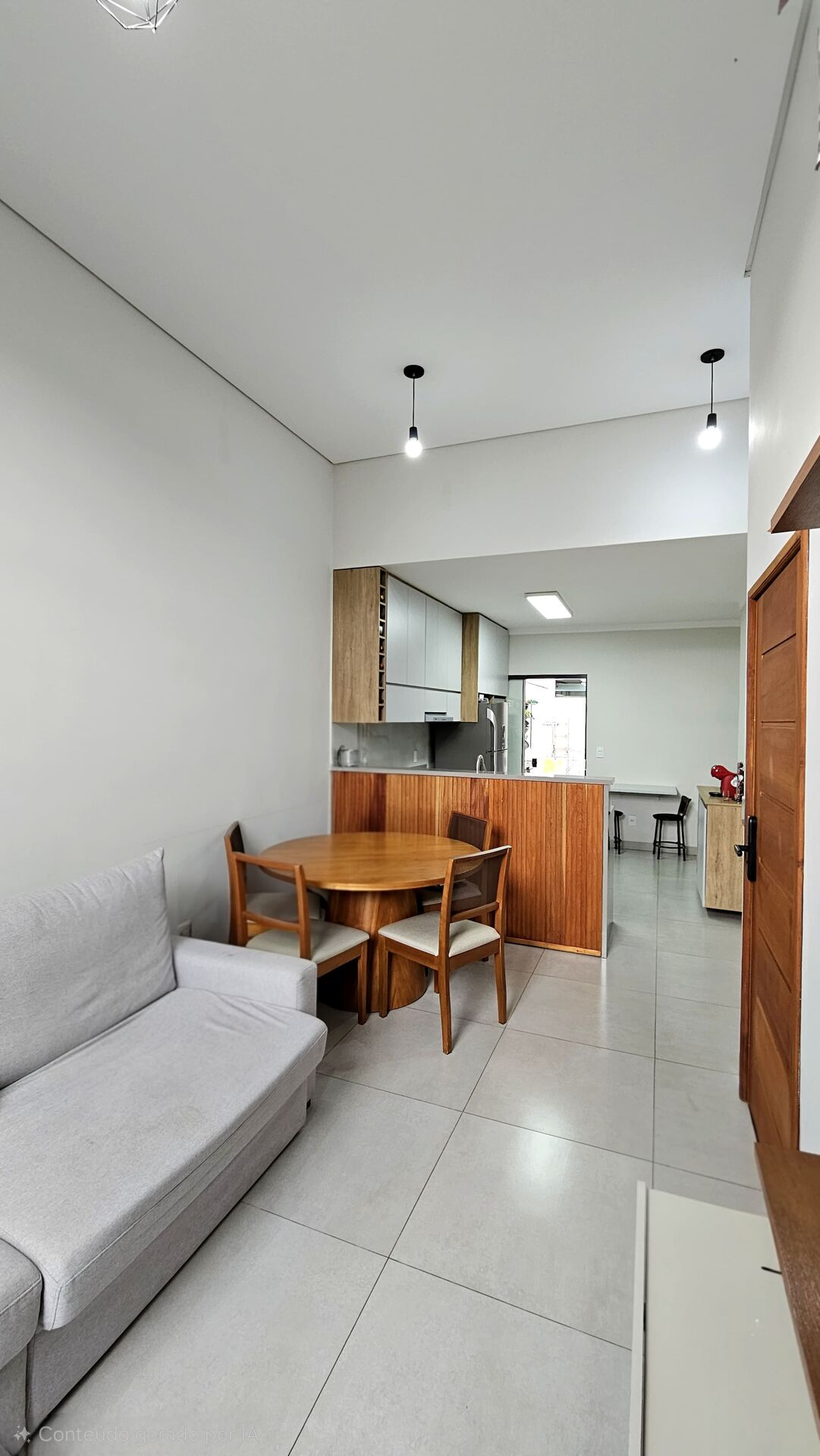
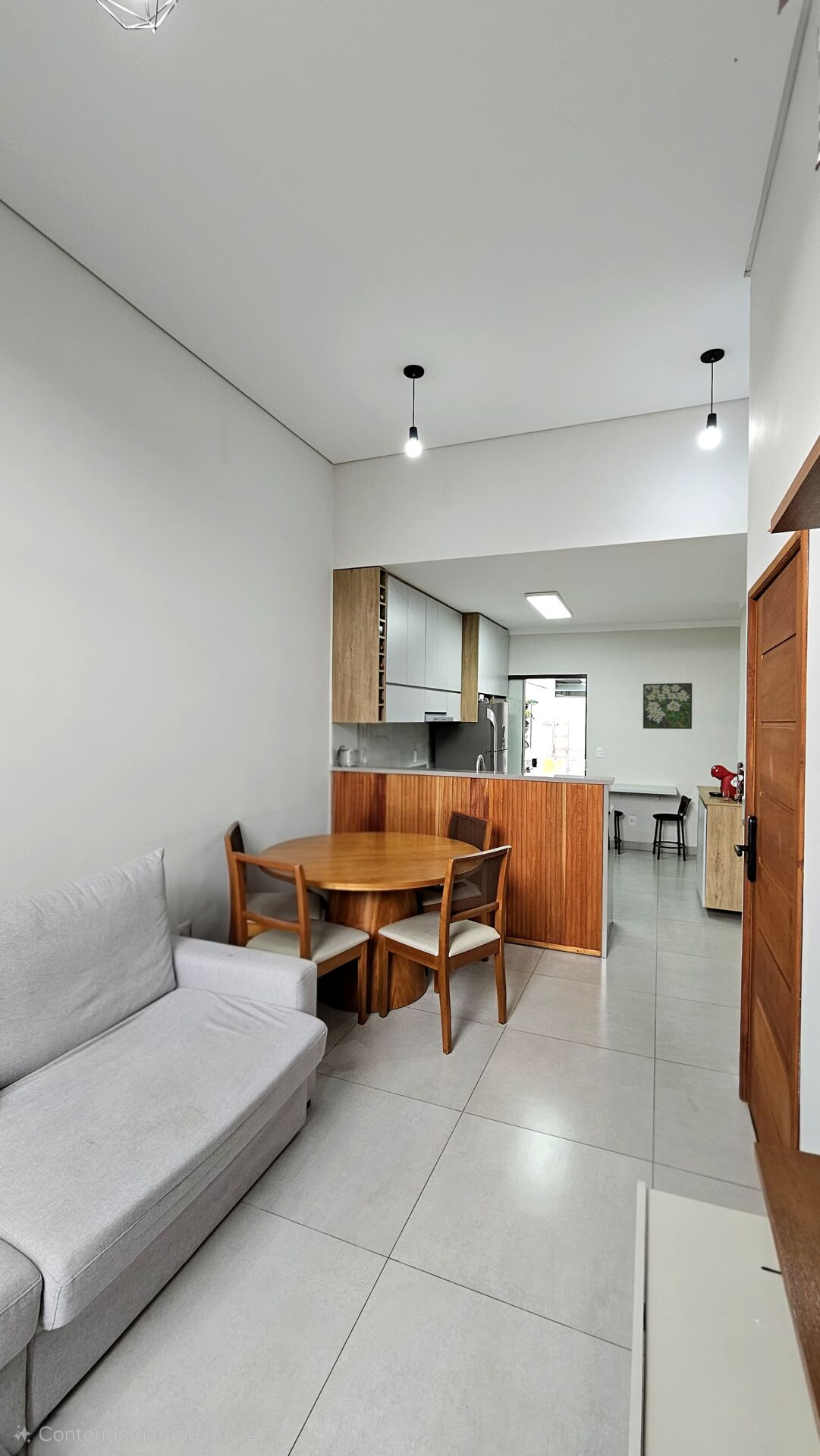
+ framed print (667, 706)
